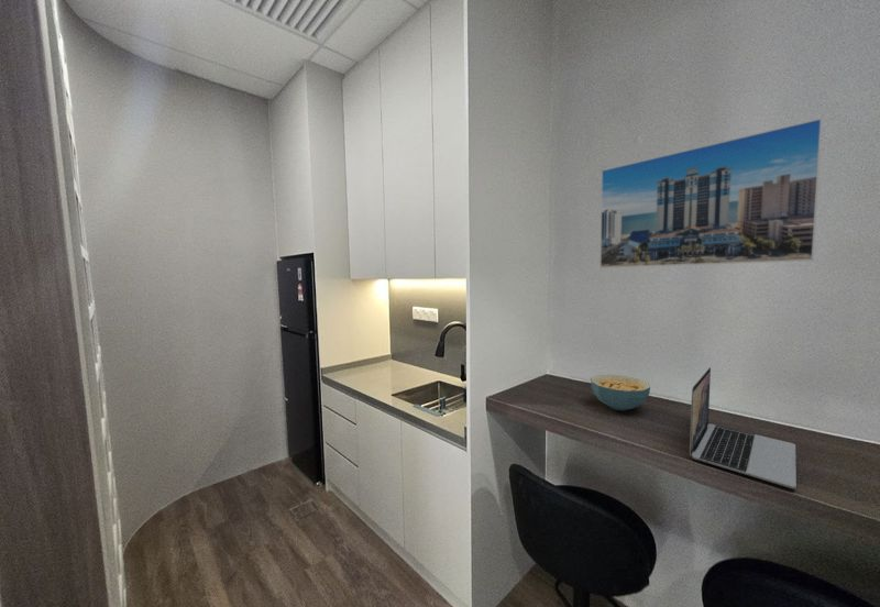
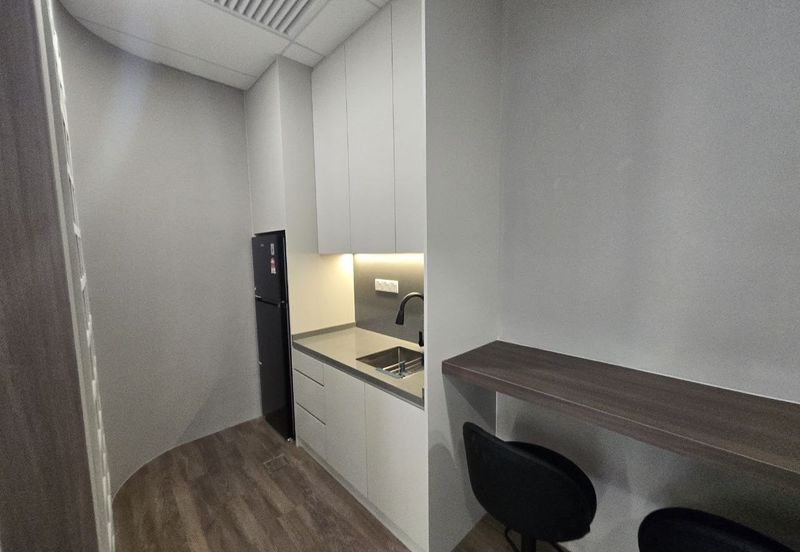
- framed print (690, 208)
- cereal bowl (618, 395)
- laptop (743, 431)
